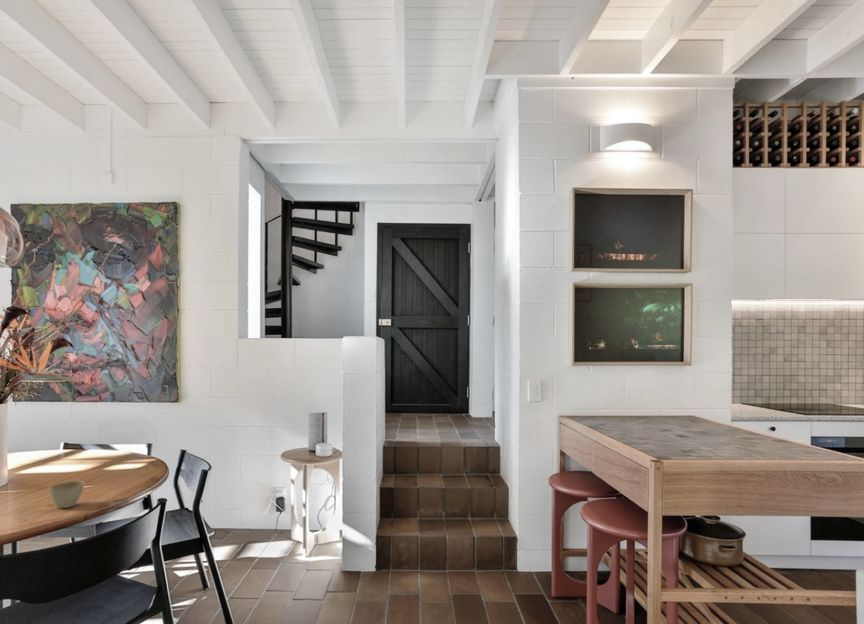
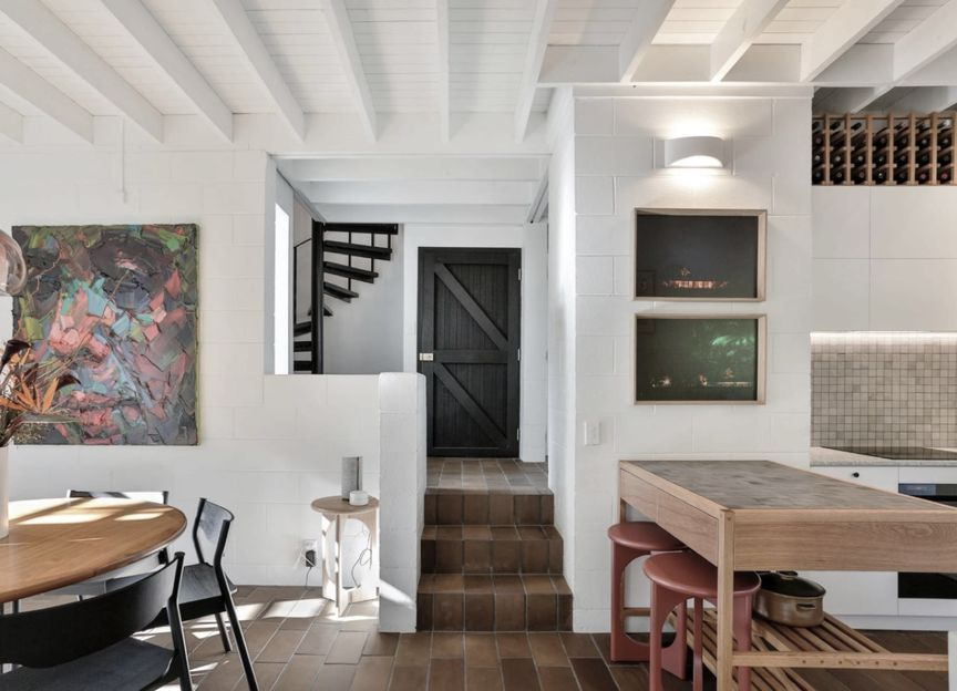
- flower pot (66, 495)
